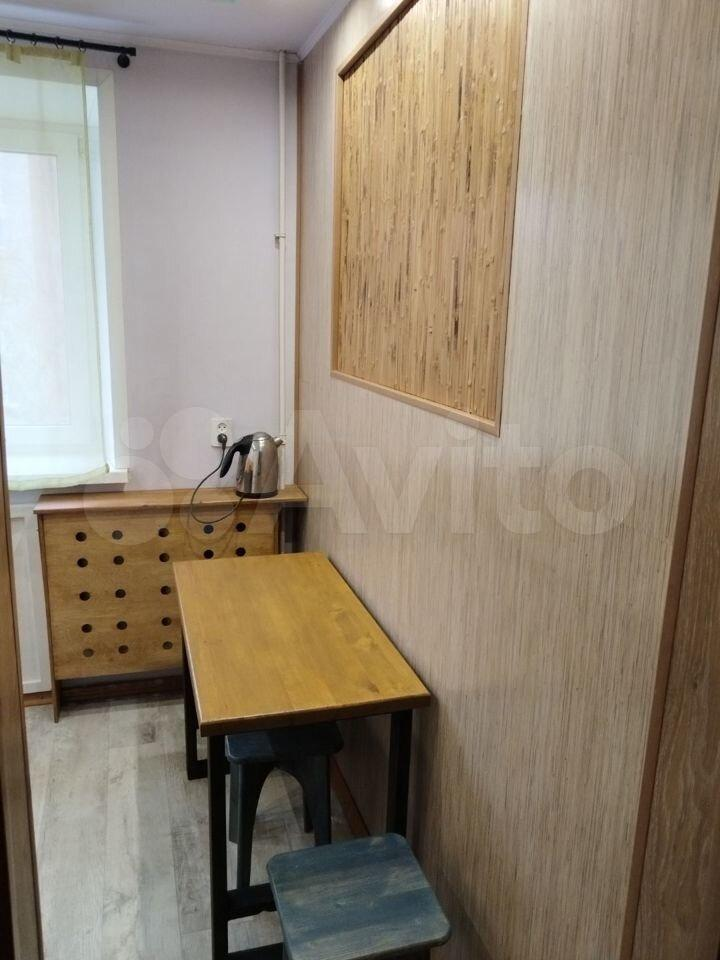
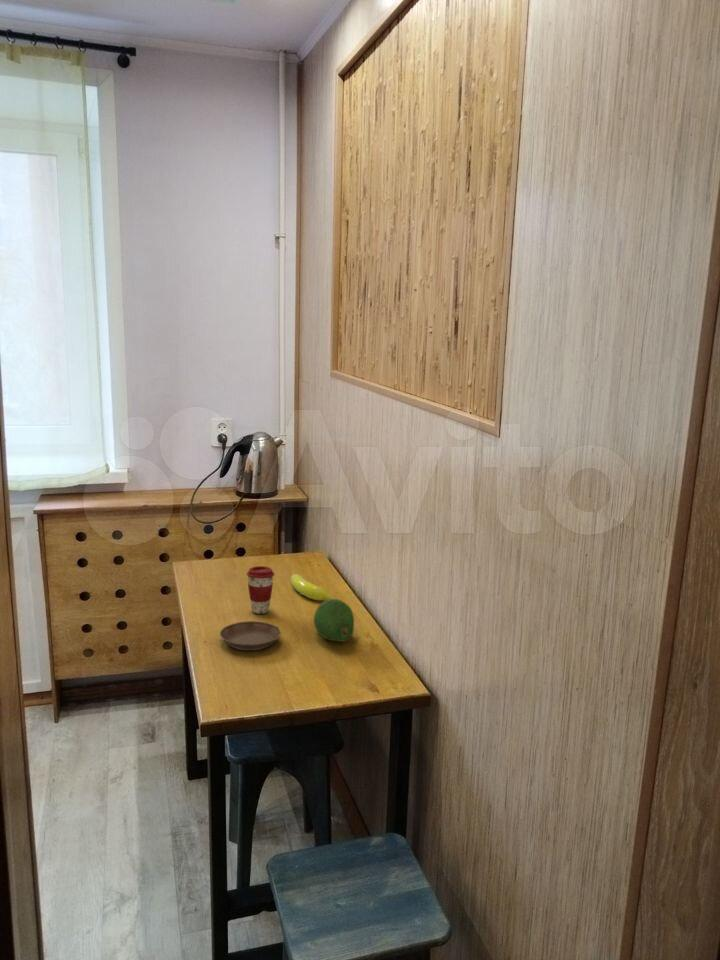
+ fruit (334, 621)
+ saucer (250, 637)
+ coffee cup (260, 590)
+ banana (308, 584)
